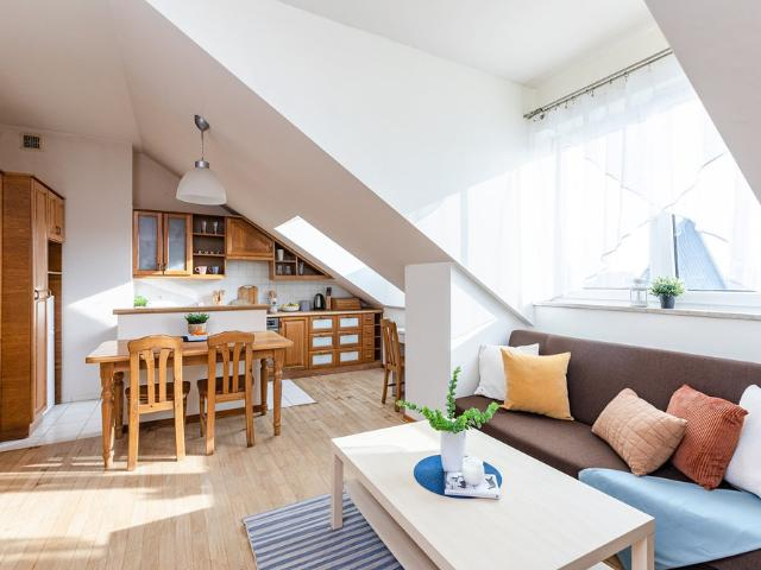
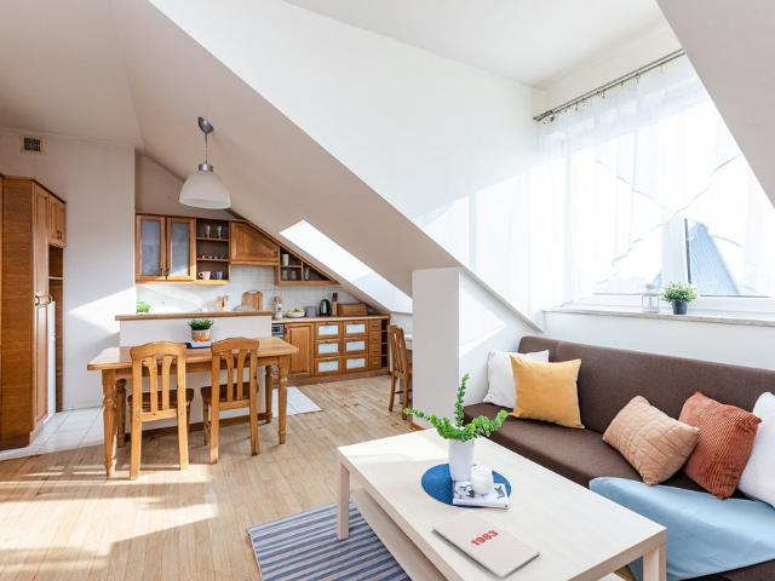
+ magazine (483, 539)
